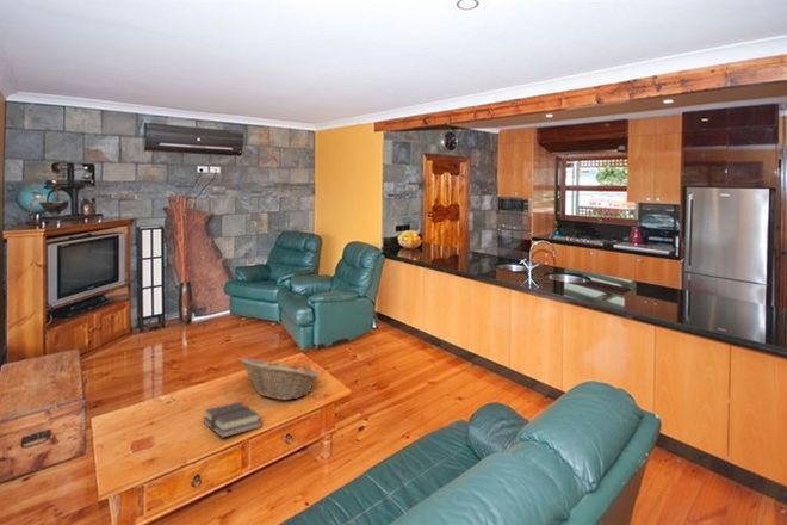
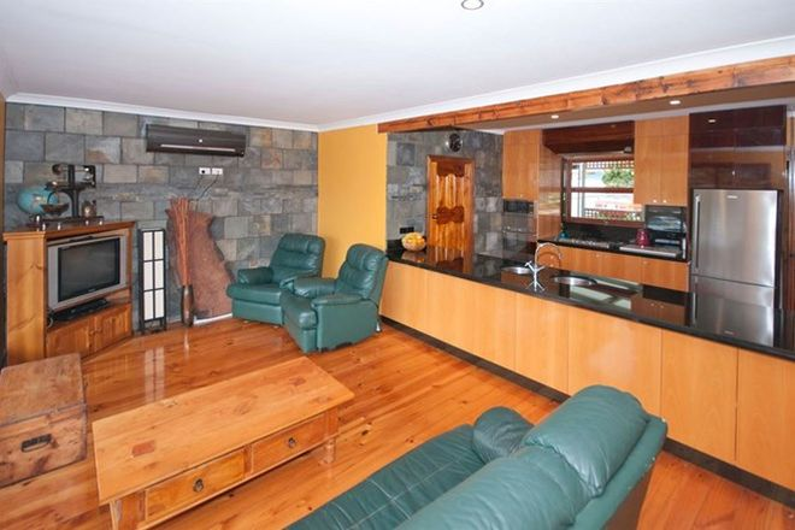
- book (231, 418)
- fruit basket (279, 373)
